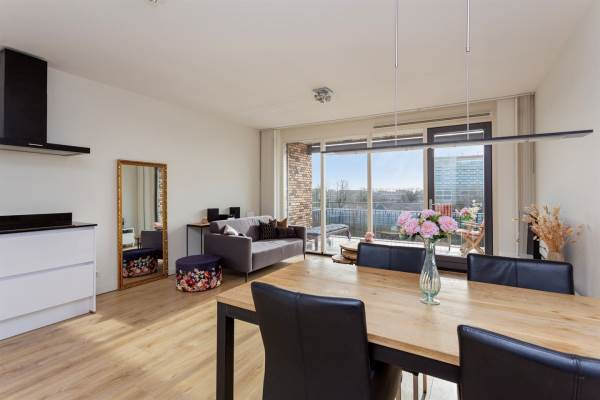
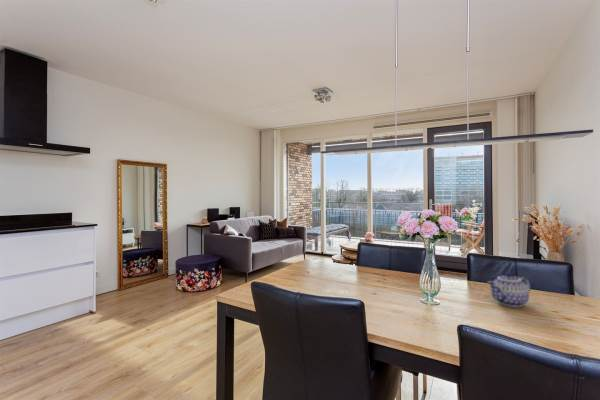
+ teapot (509, 288)
